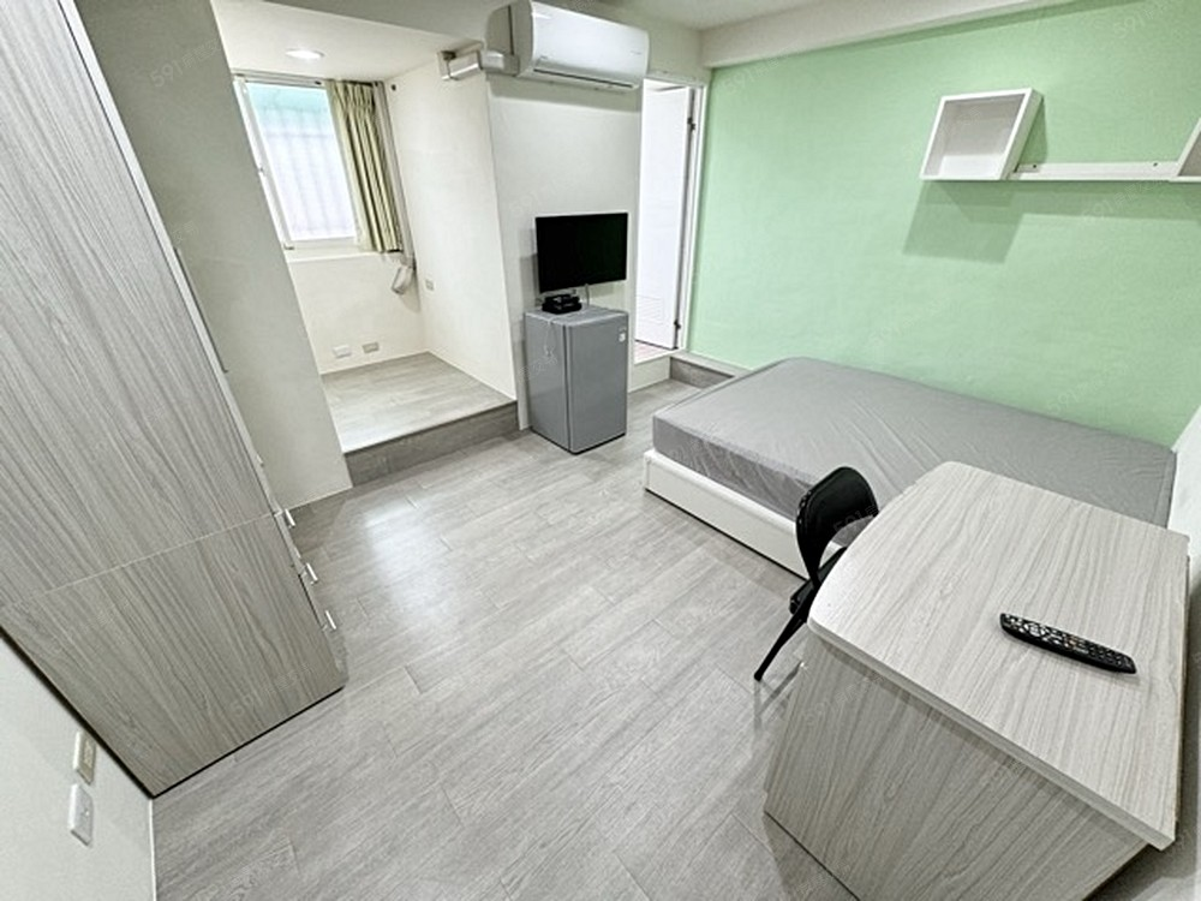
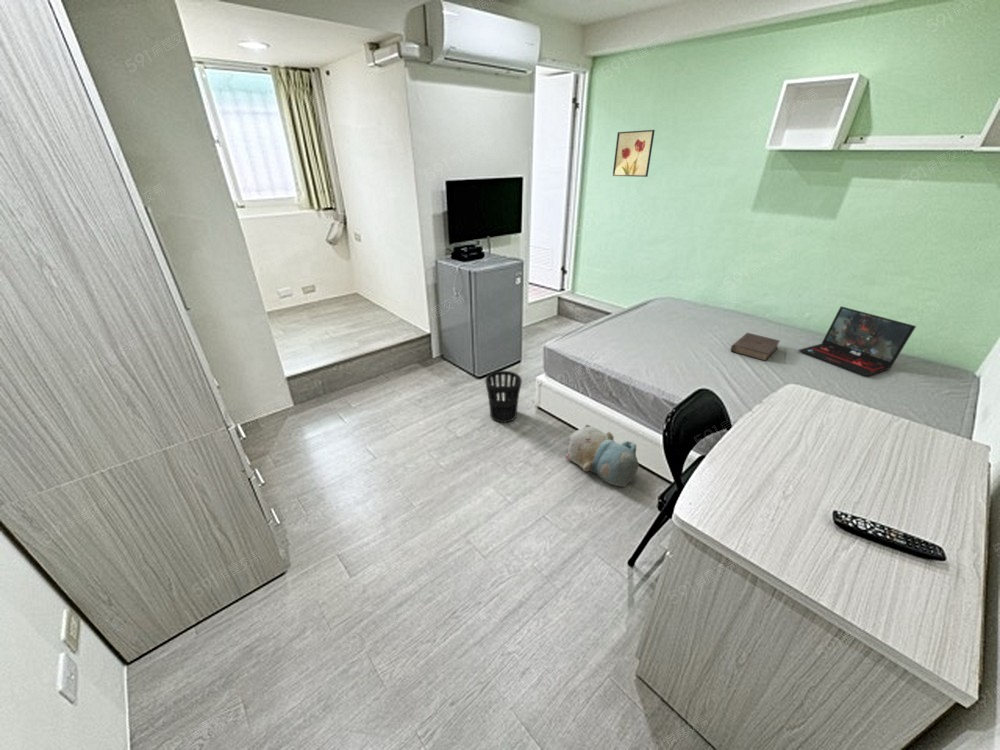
+ book (755, 346)
+ wastebasket (504, 397)
+ laptop (853, 339)
+ plush toy (600, 452)
+ wall art (632, 154)
